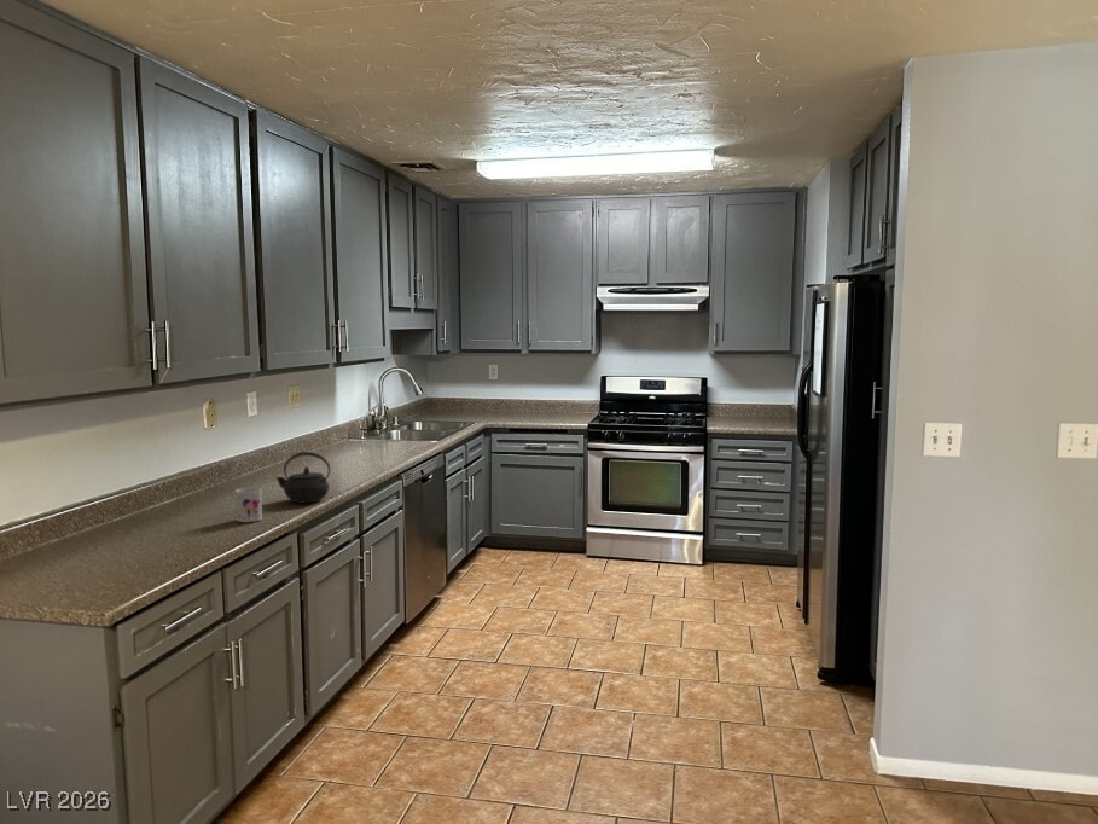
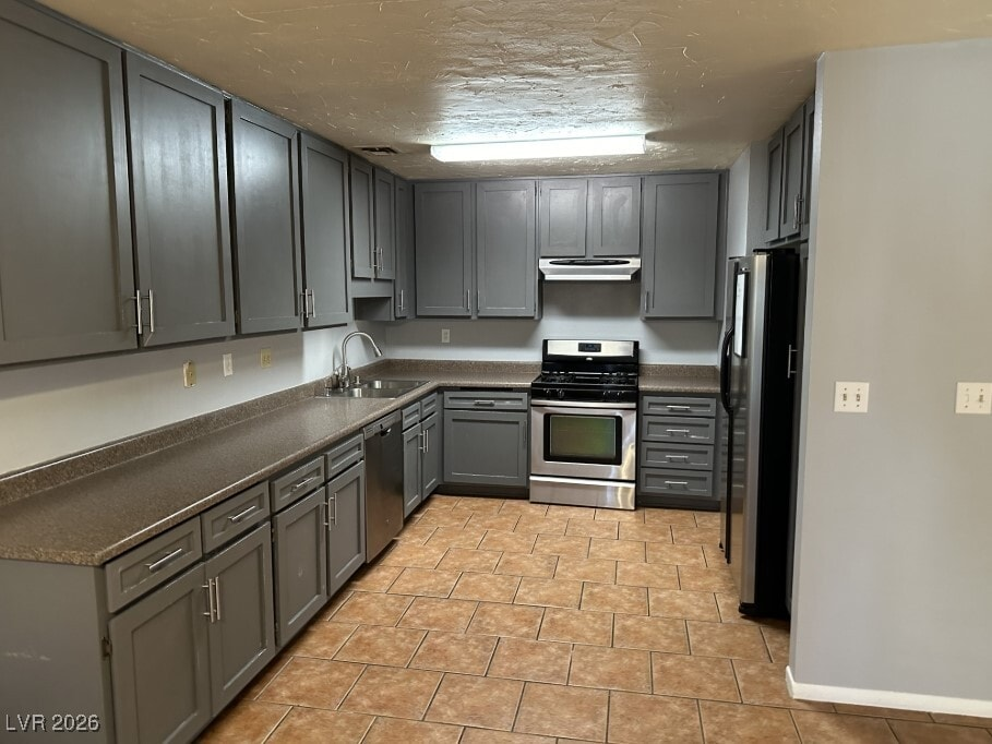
- mug (244, 505)
- kettle (303, 476)
